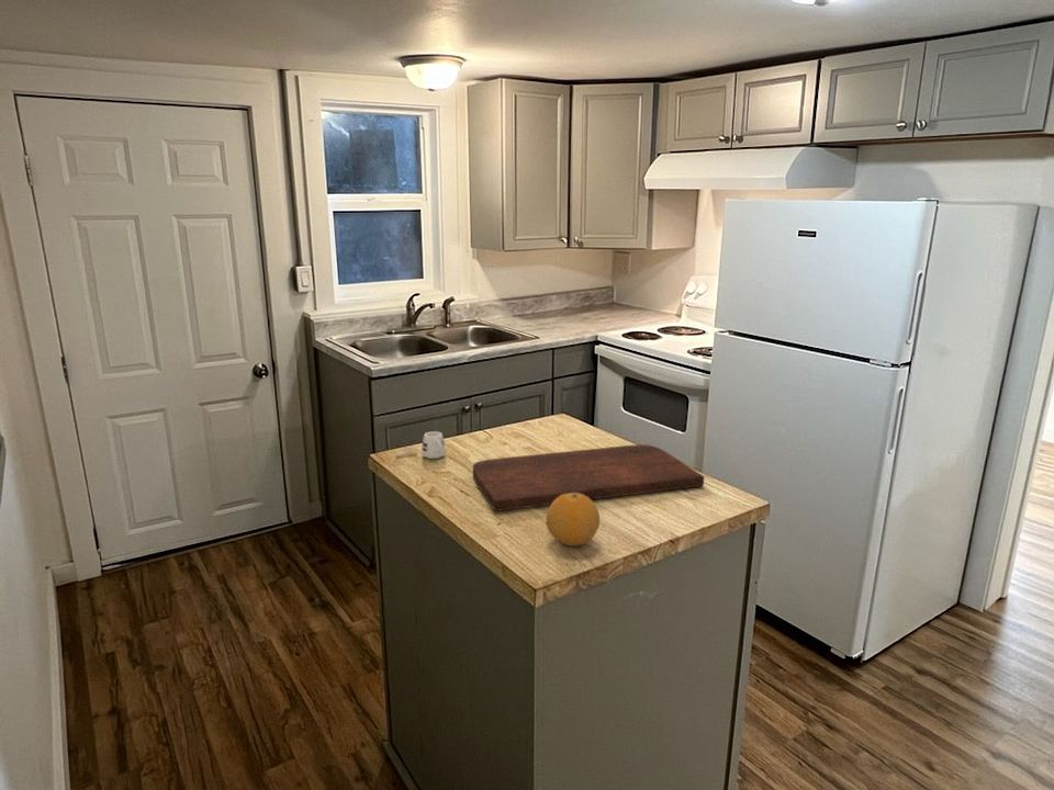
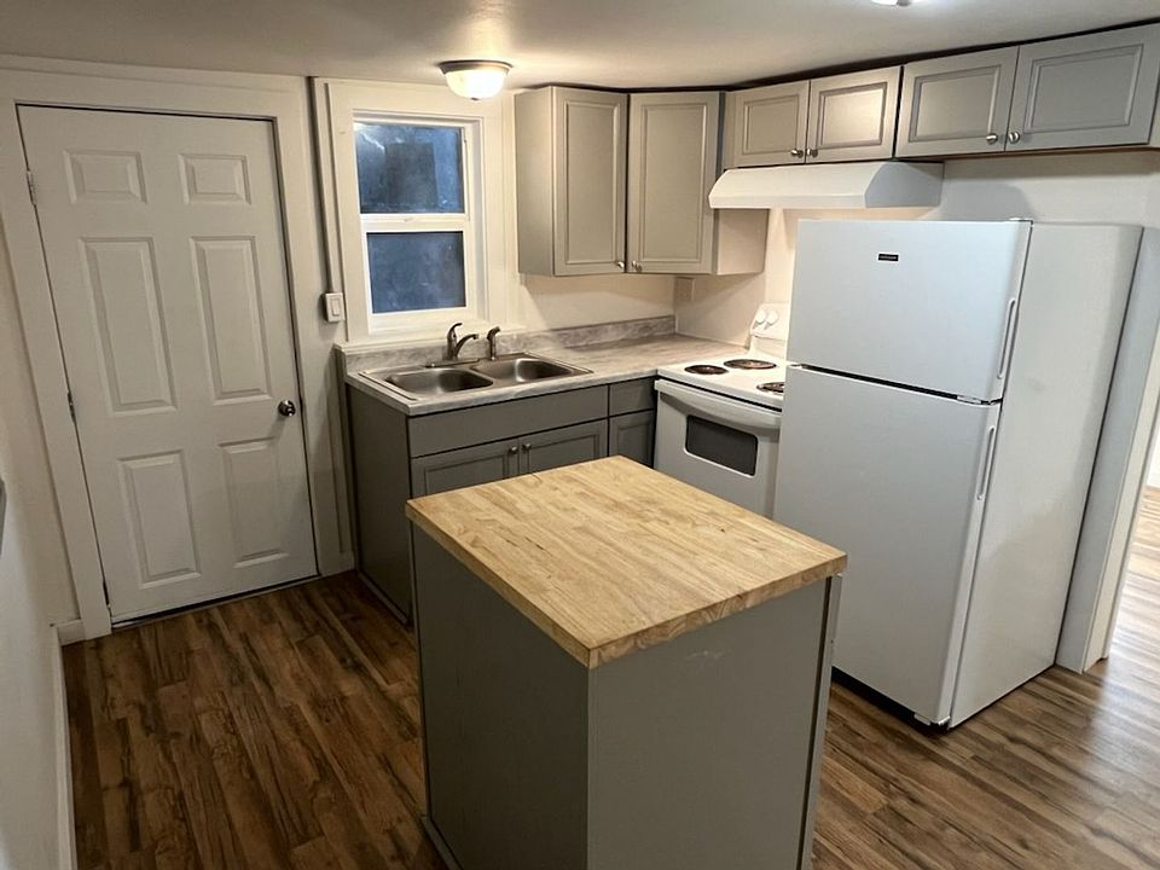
- mug (423, 447)
- fruit (573, 519)
- cutting board (582, 473)
